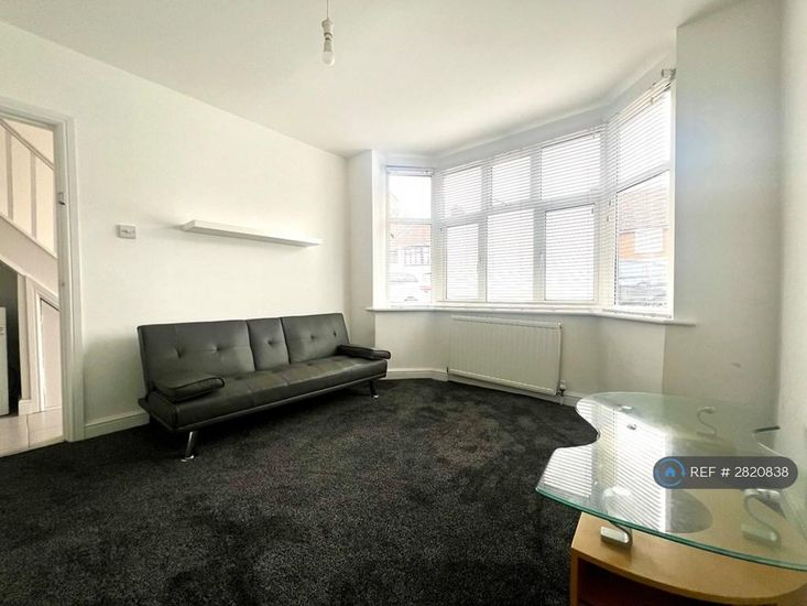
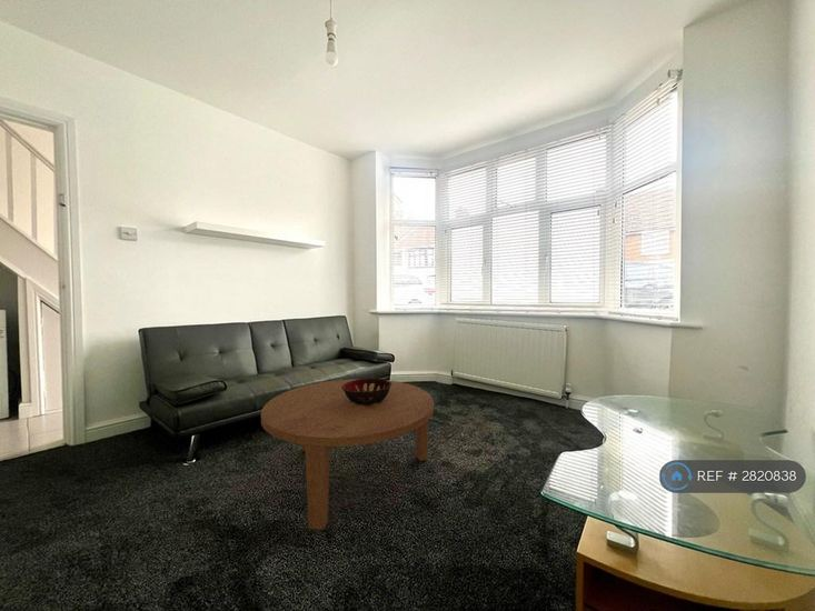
+ coffee table (351, 435)
+ decorative bowl (367, 391)
